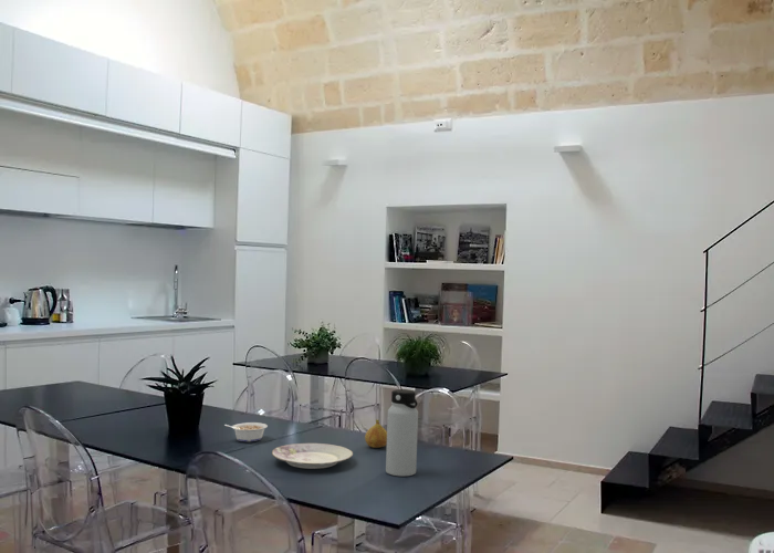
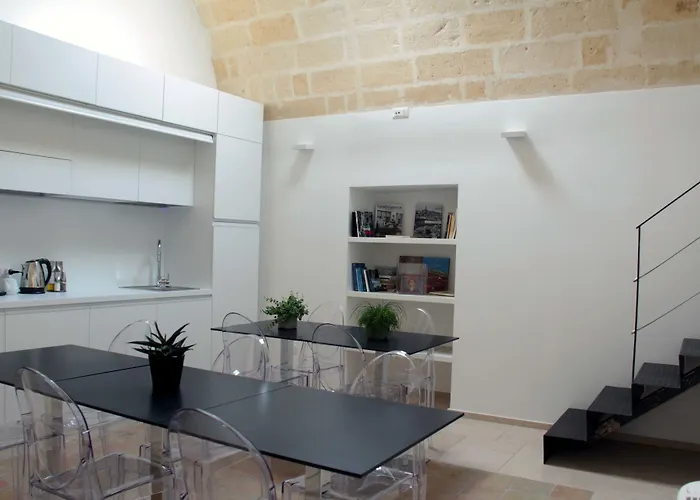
- plate (312, 457)
- water bottle (401, 431)
- legume (248, 431)
- fruit (376, 432)
